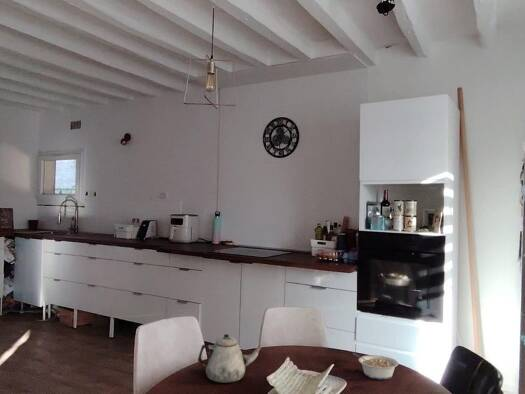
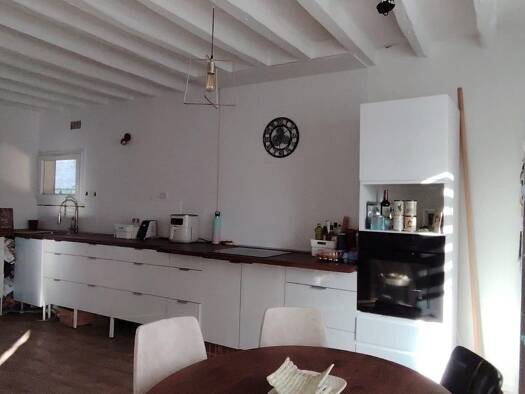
- legume (376, 366)
- teapot (230, 355)
